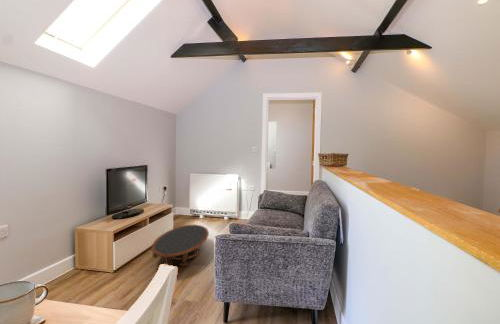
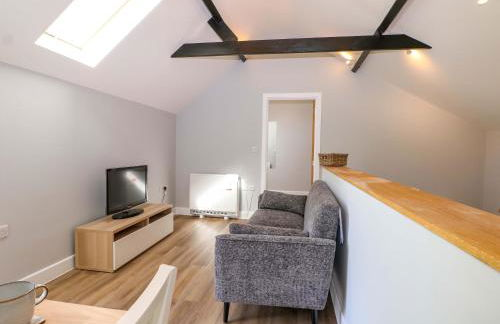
- coffee table (182, 246)
